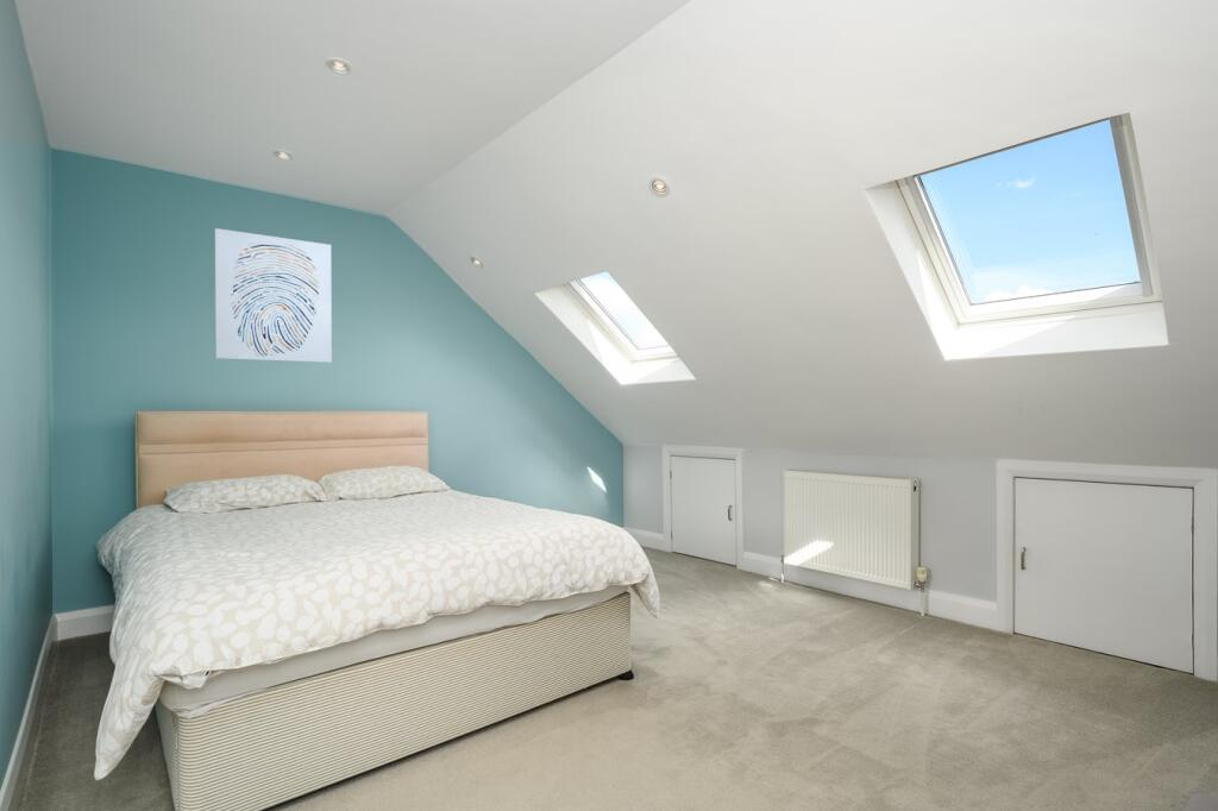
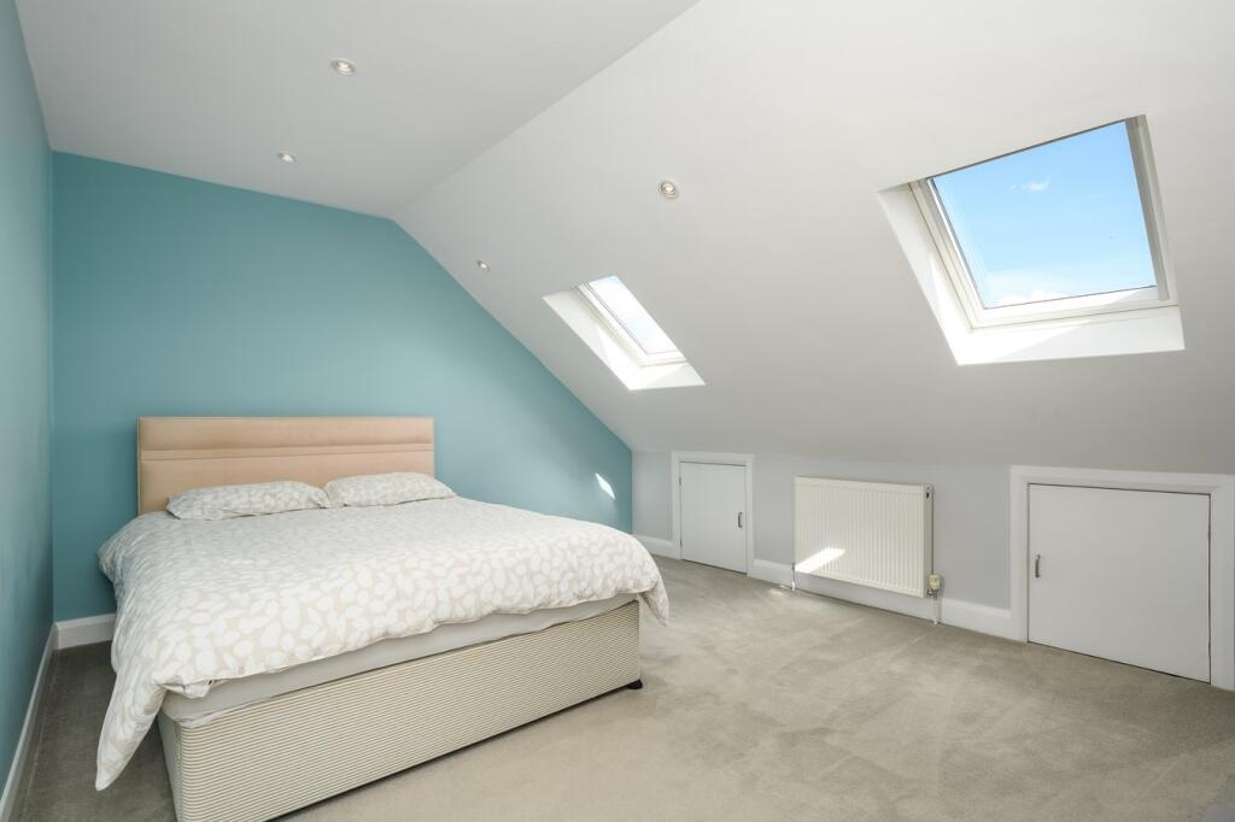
- wall art (275, 298)
